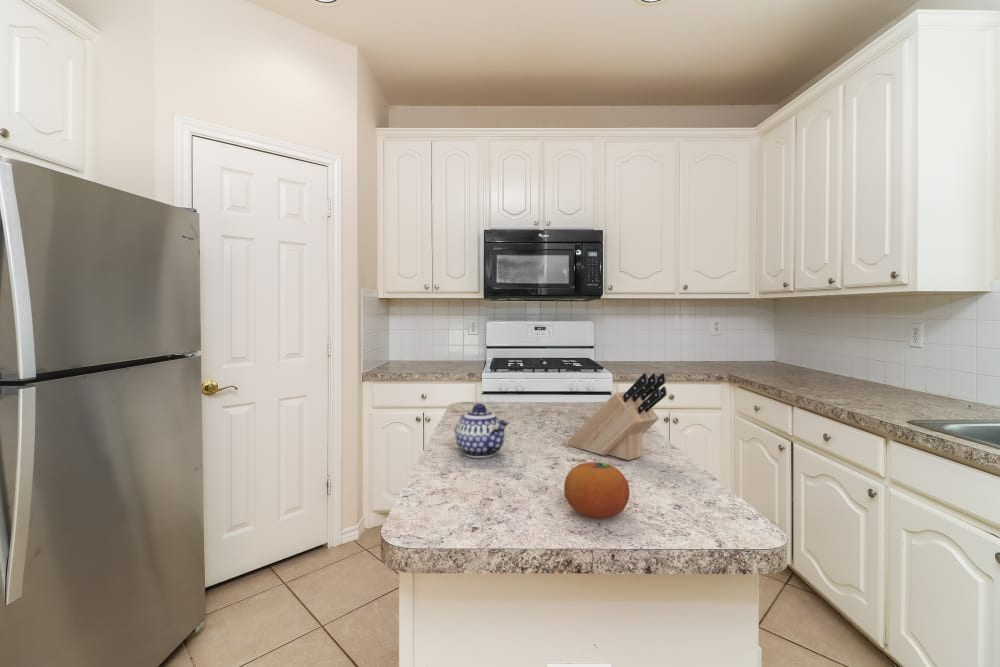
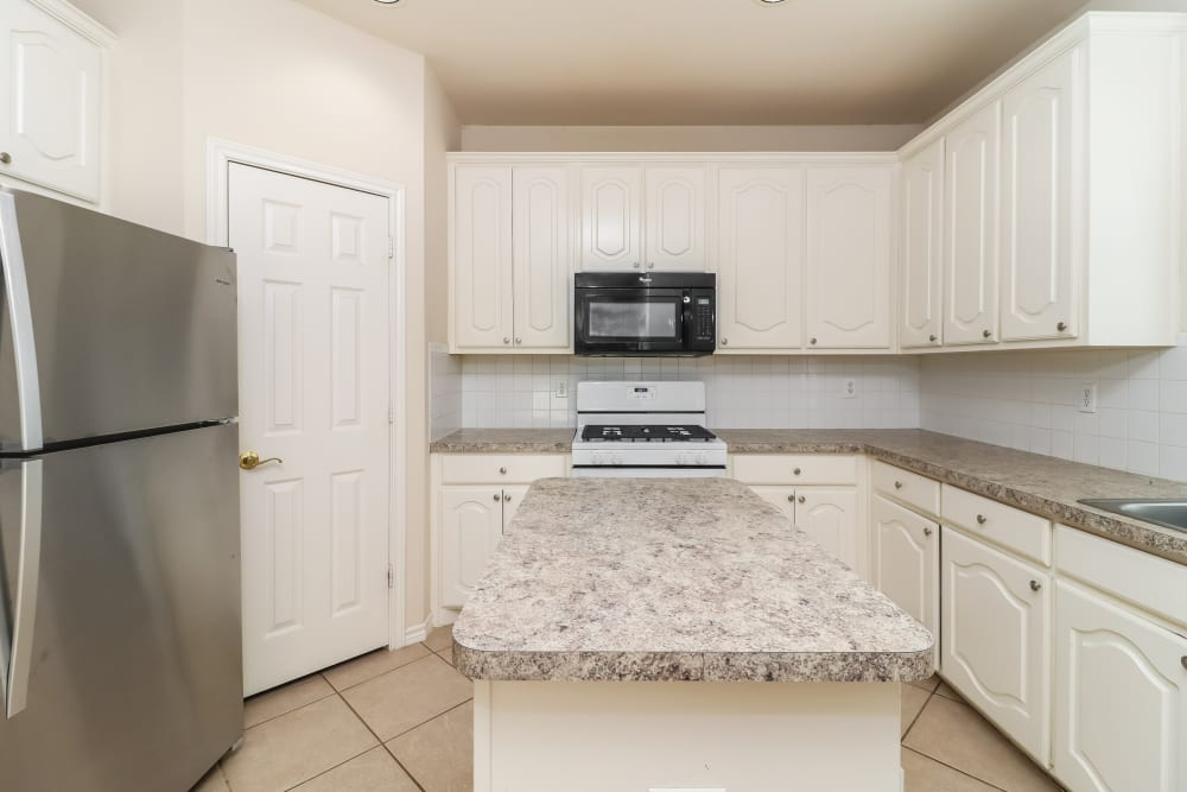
- fruit (596, 489)
- teapot (480, 428)
- knife block (616, 411)
